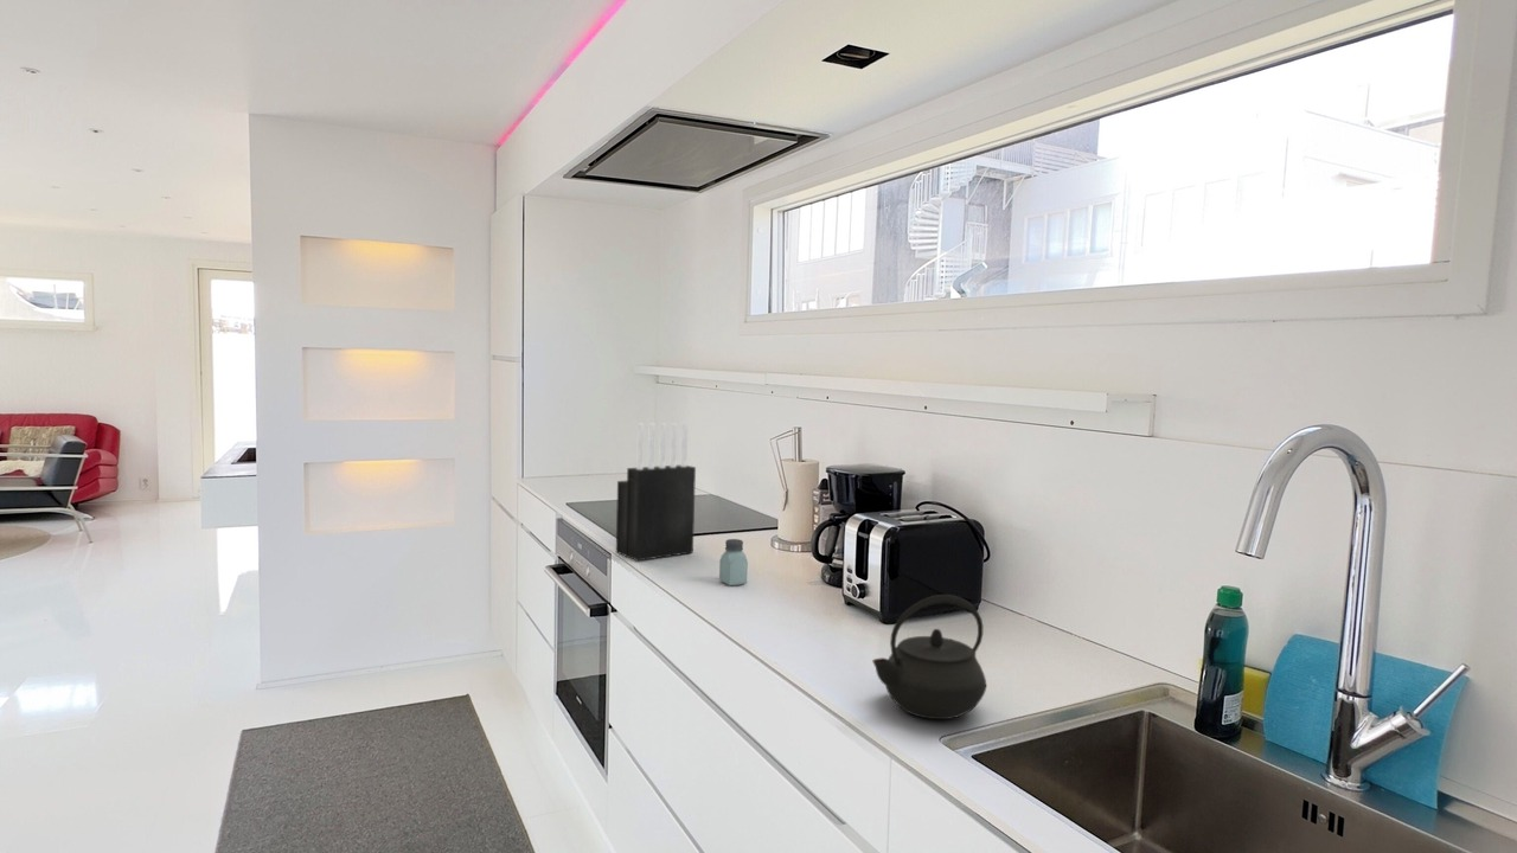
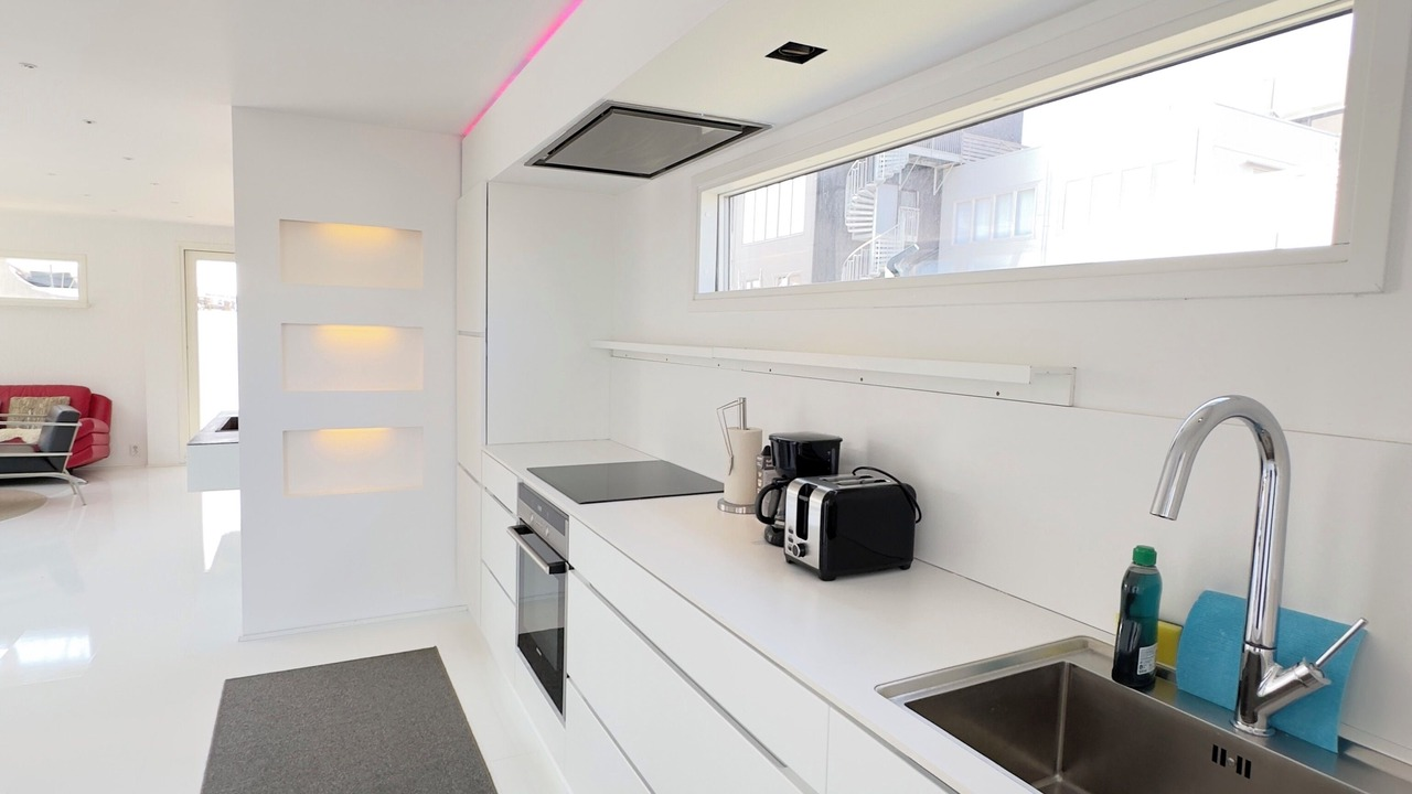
- knife block (653, 487)
- kettle (928, 652)
- saltshaker (734, 562)
